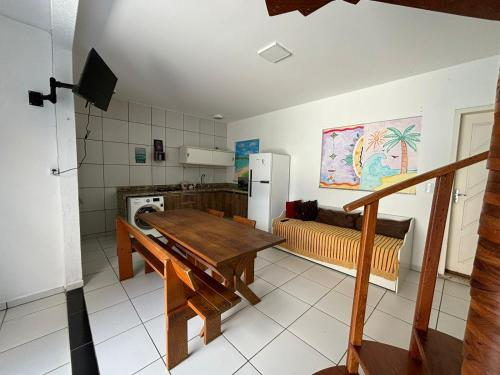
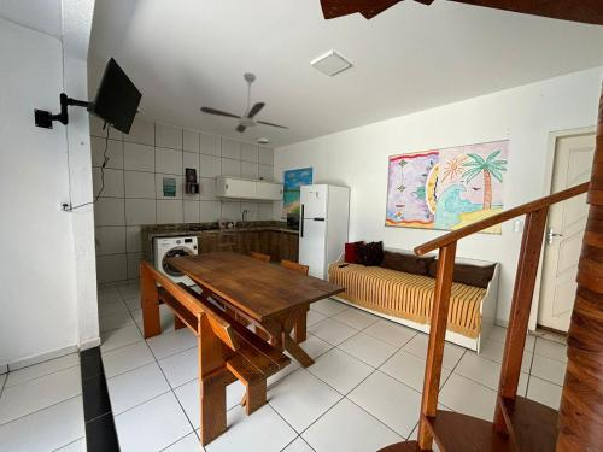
+ ceiling fan (248, 99)
